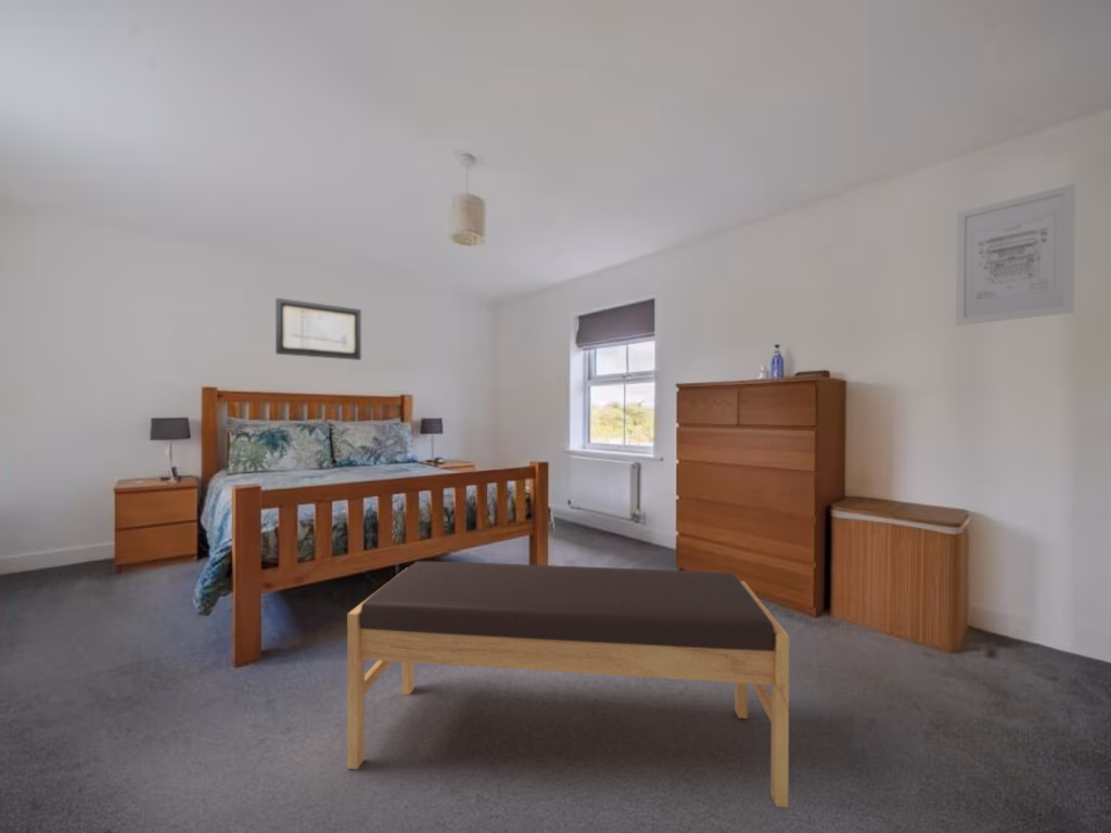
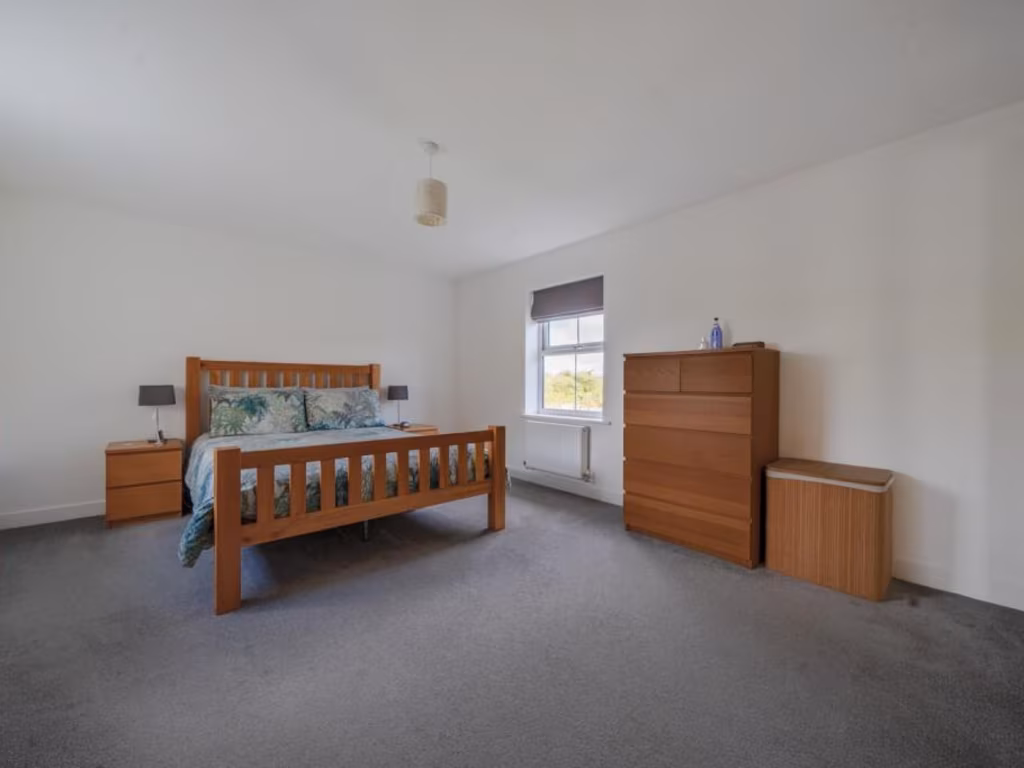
- wall art (1011, 259)
- wall art (320, 330)
- bench (563, 661)
